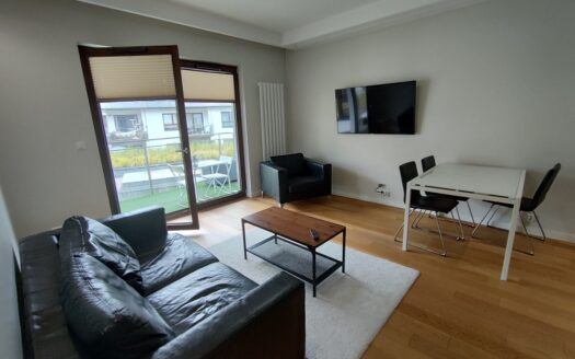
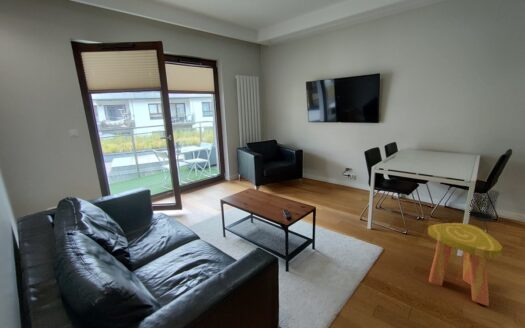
+ waste bin (481, 204)
+ stool (463, 259)
